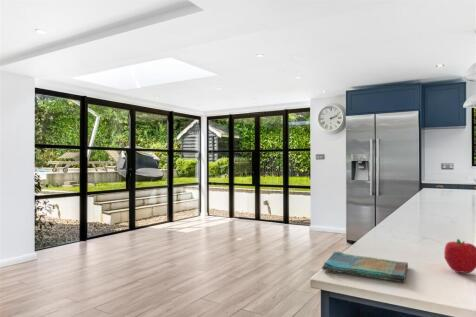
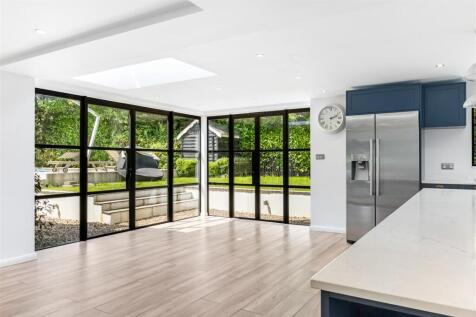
- fruit (461, 255)
- dish towel (365, 264)
